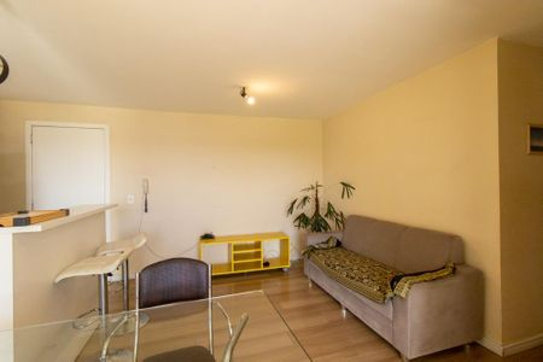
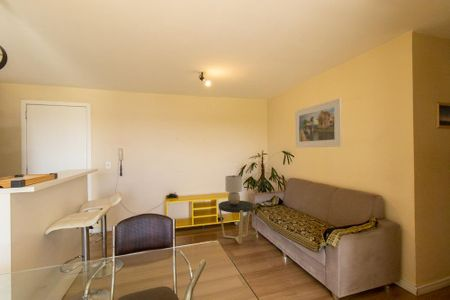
+ side table (239, 221)
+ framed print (315, 126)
+ lamp (233, 189)
